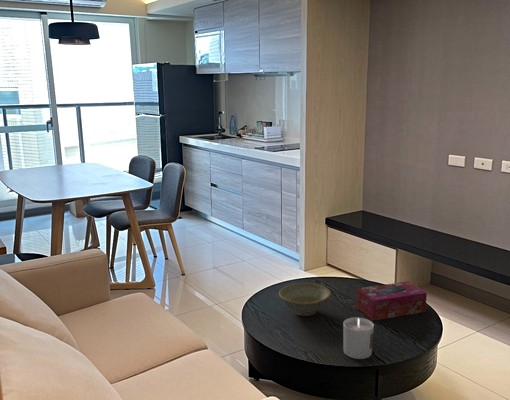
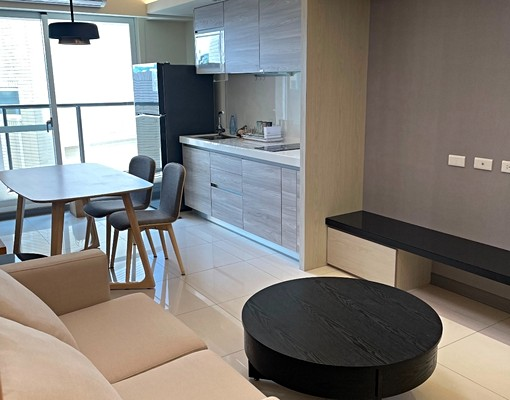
- candle (358, 335)
- tissue box (391, 300)
- dish (304, 301)
